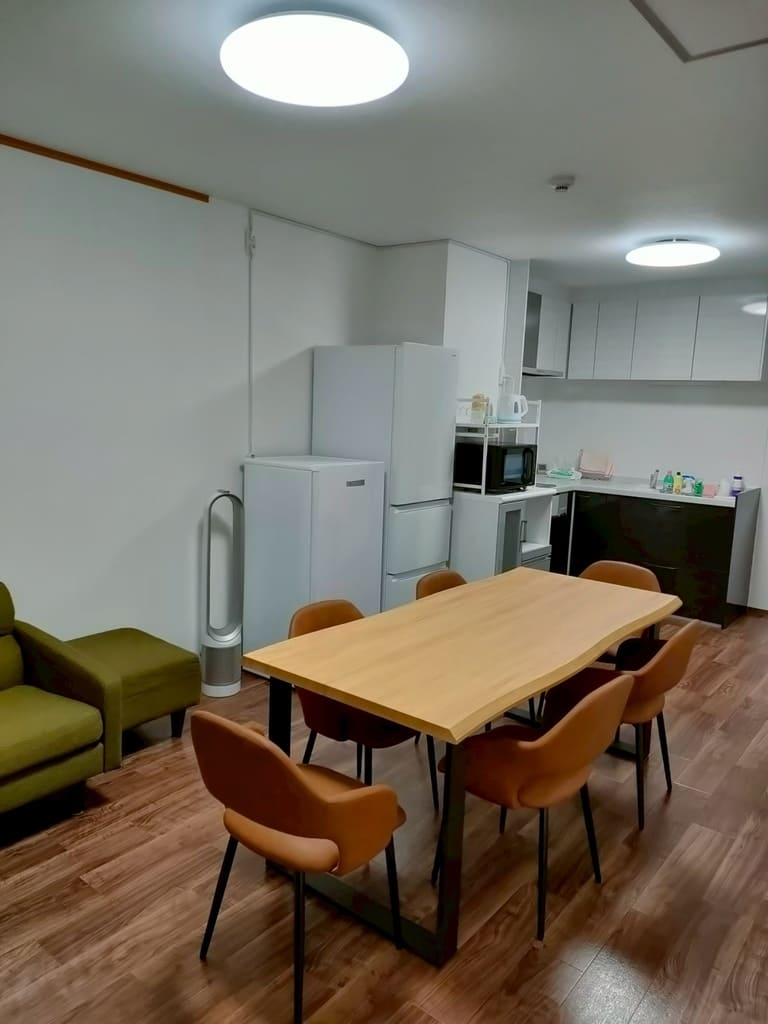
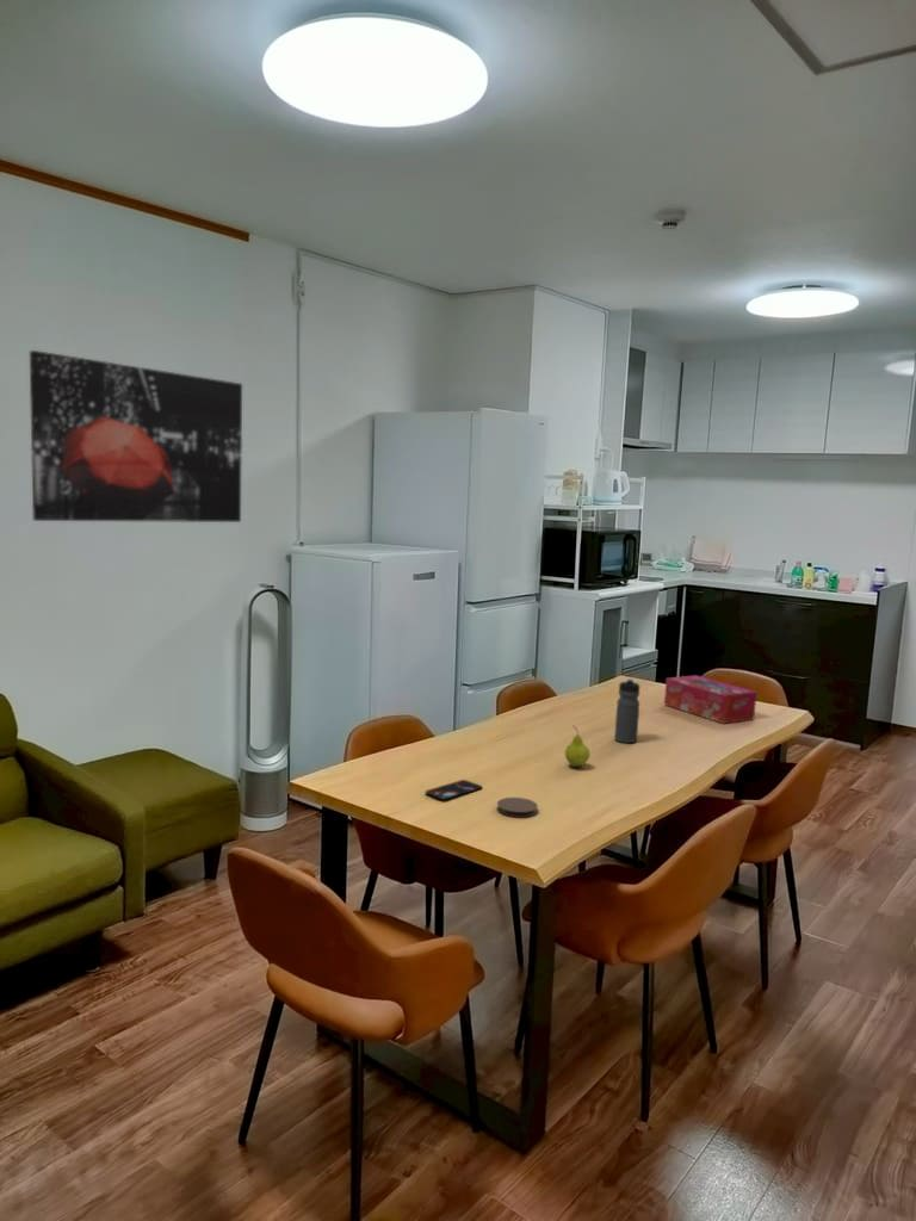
+ coaster (516, 806)
+ wall art (147, 446)
+ smartphone (453, 789)
+ tissue box (708, 698)
+ water bottle (627, 709)
+ fruit (577, 745)
